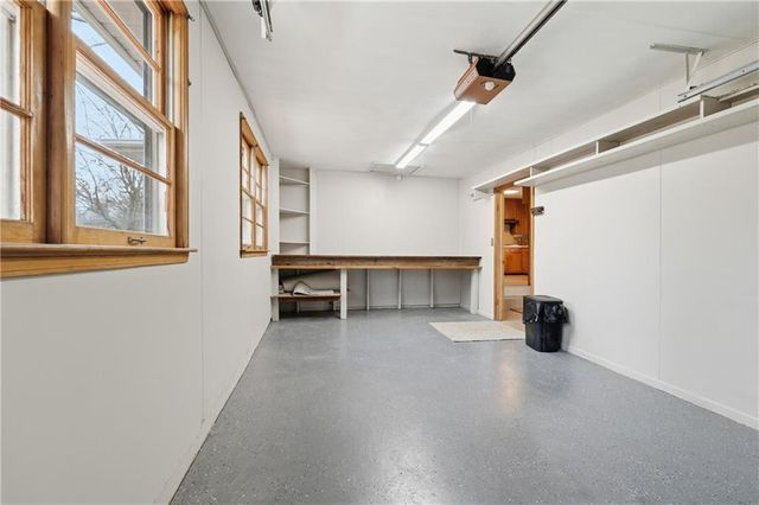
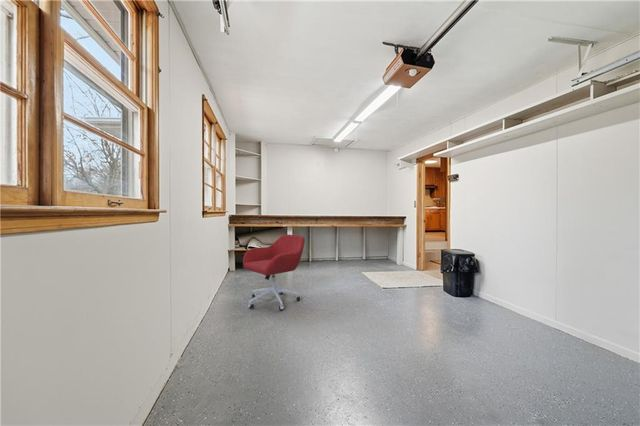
+ office chair (273, 269)
